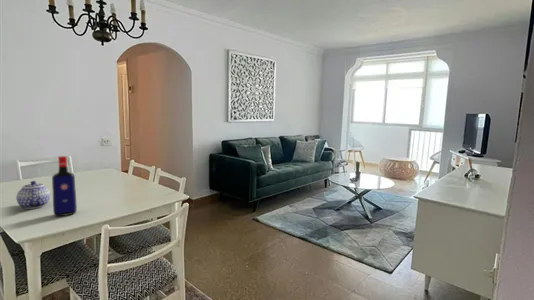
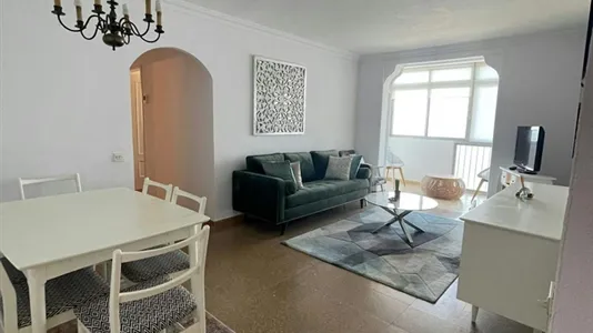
- teapot (33, 193)
- liquor bottle (63, 185)
